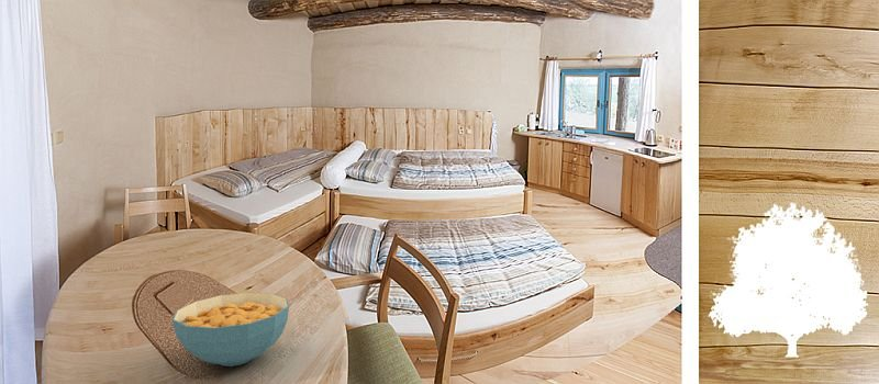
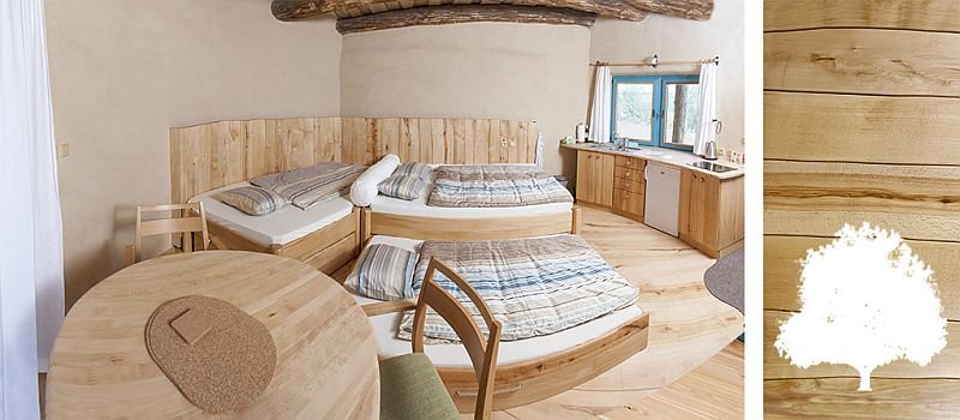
- cereal bowl (234, 334)
